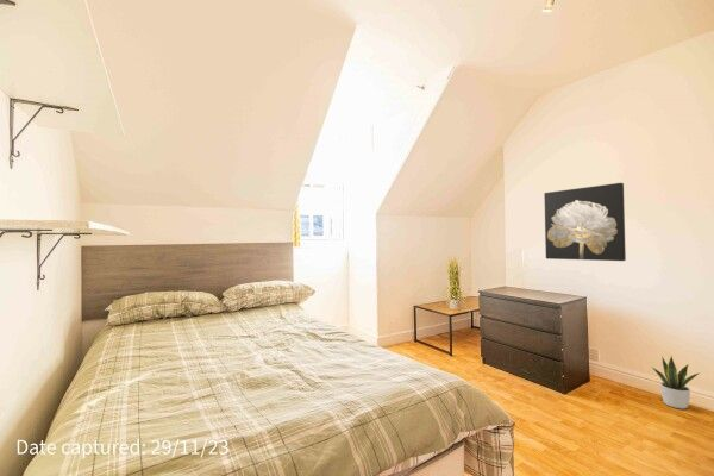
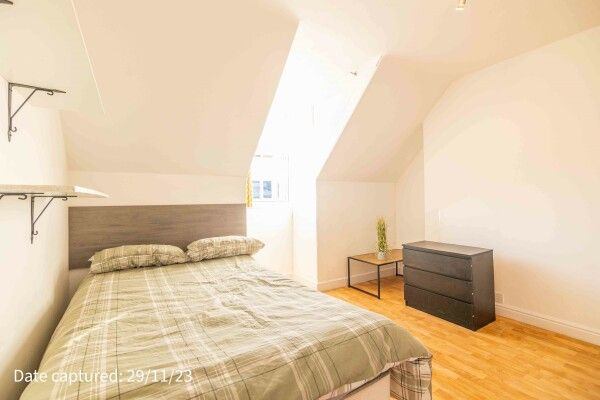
- potted plant (675, 380)
- wall art (581, 224)
